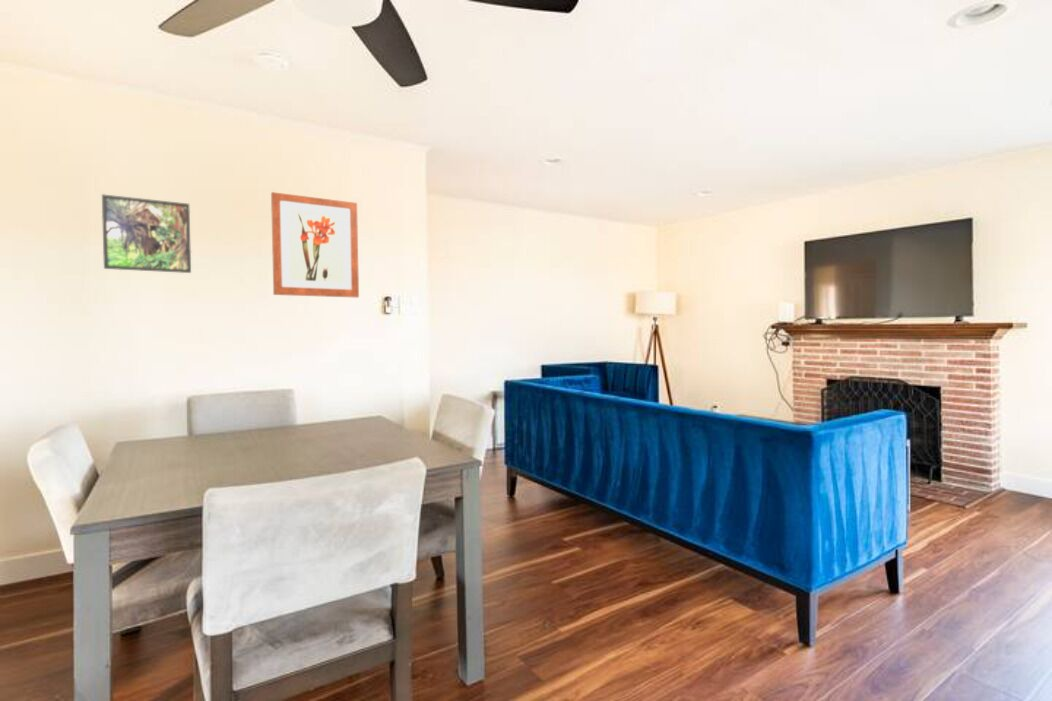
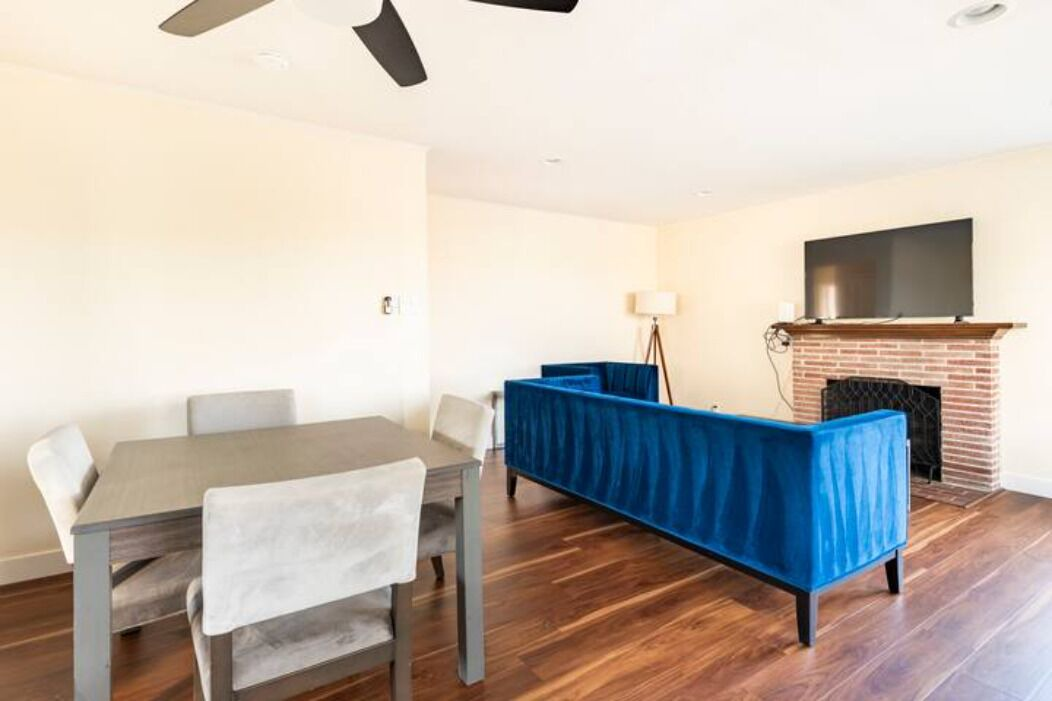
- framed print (148, 235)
- wall art (316, 247)
